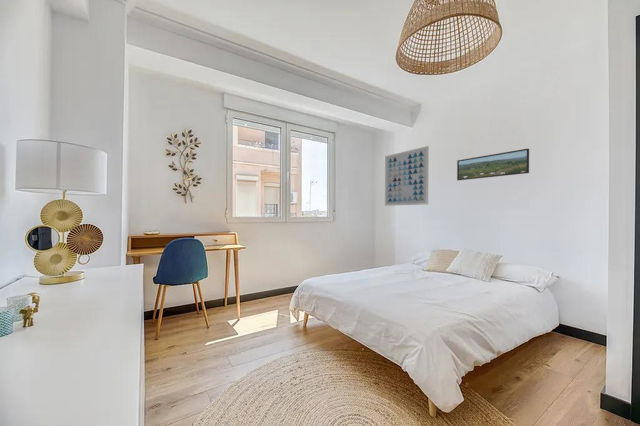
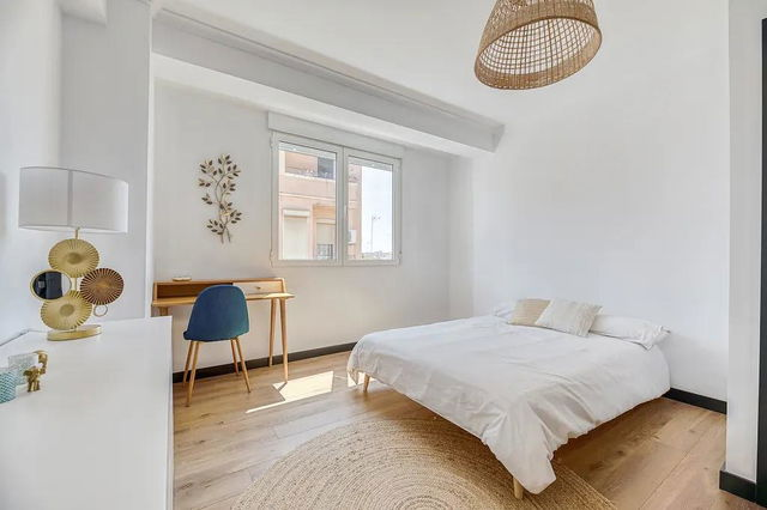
- wall art (404, 178)
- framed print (489, 166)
